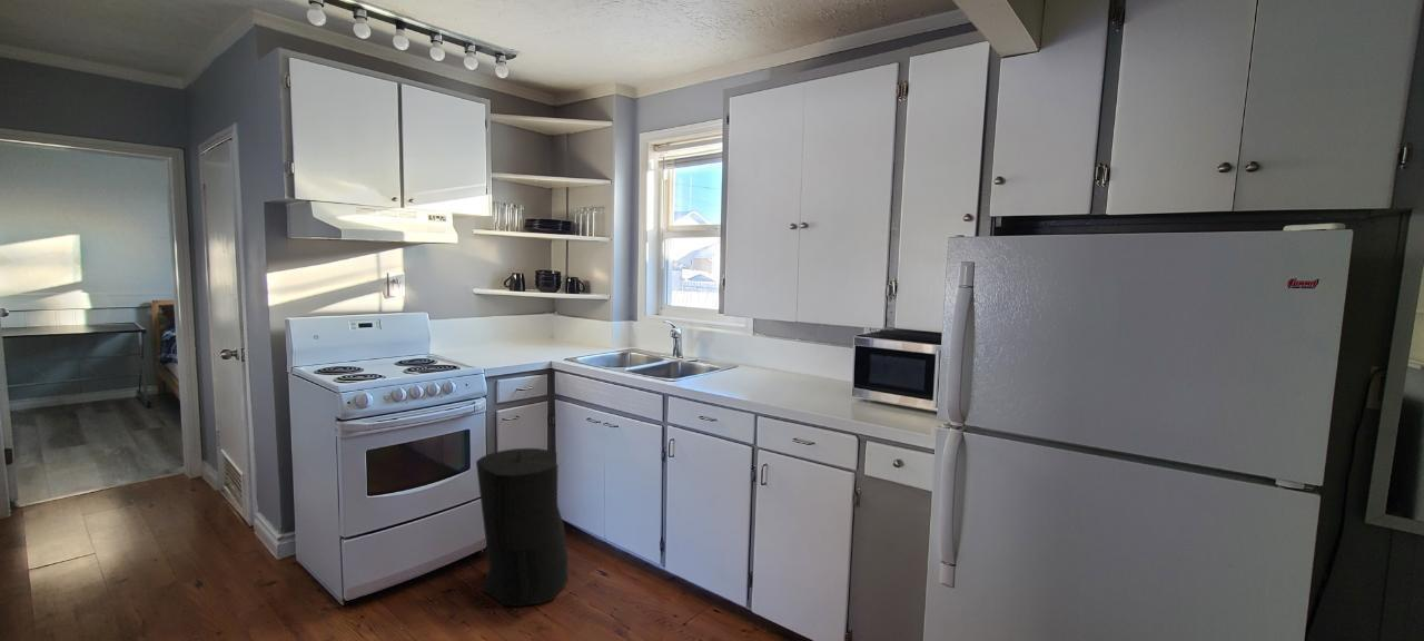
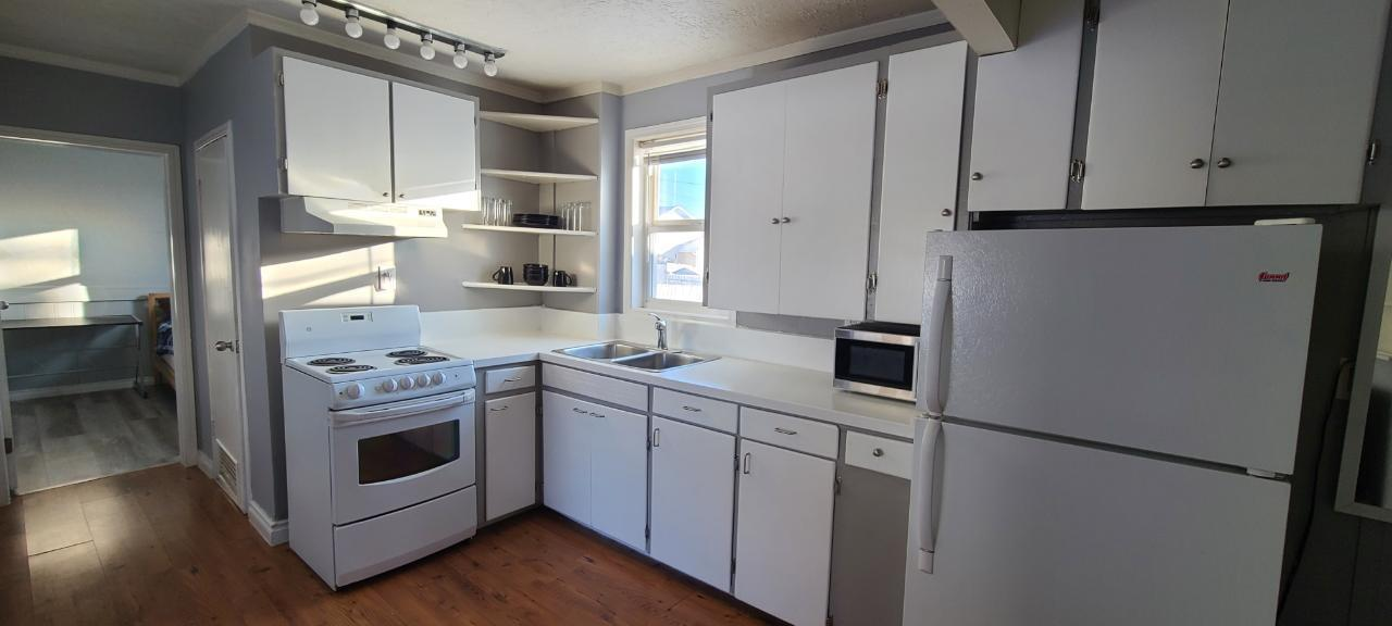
- trash can (523, 516)
